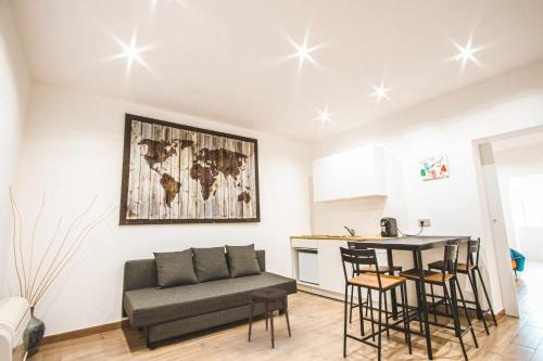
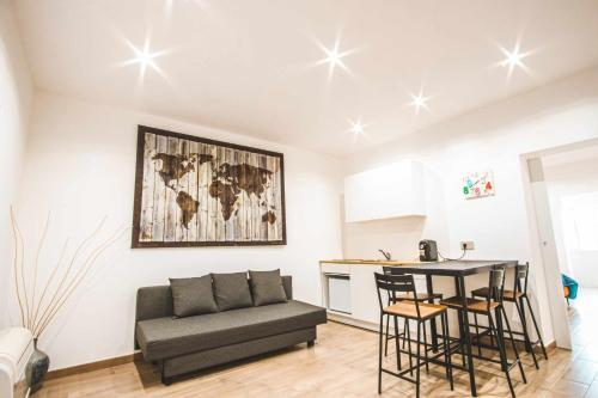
- stool (269, 315)
